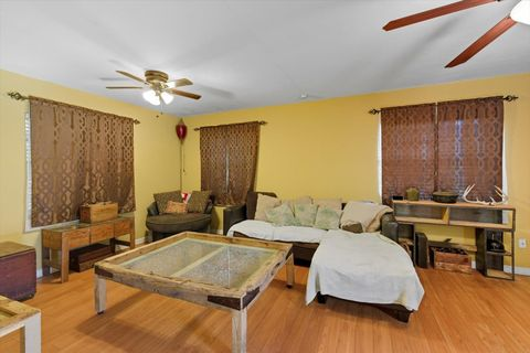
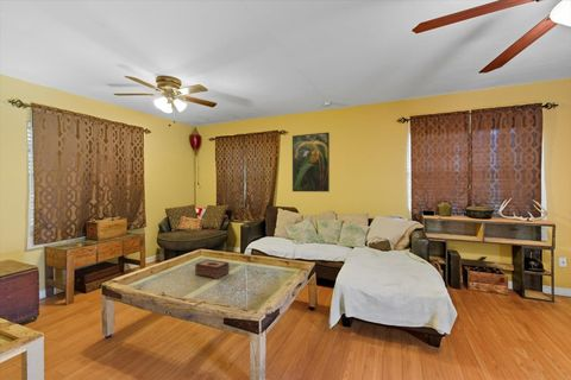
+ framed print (309, 163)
+ tissue box (212, 268)
